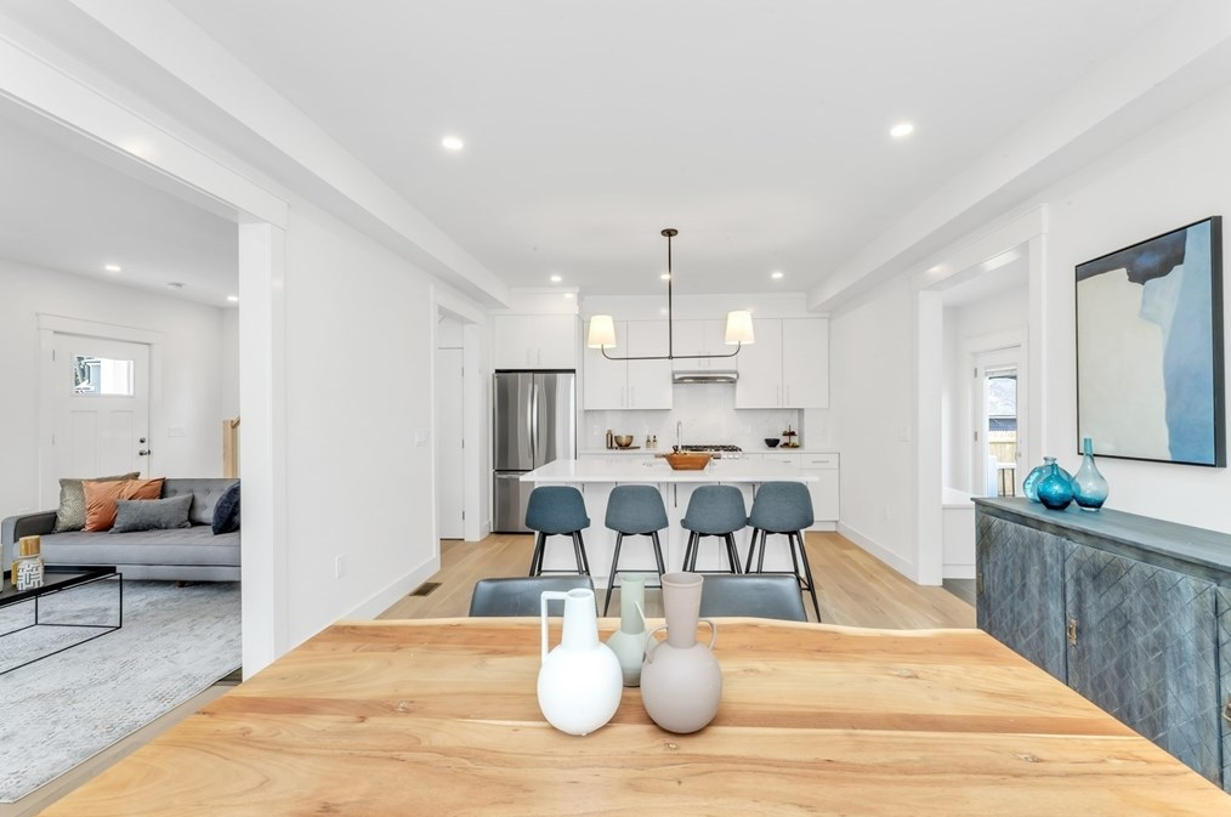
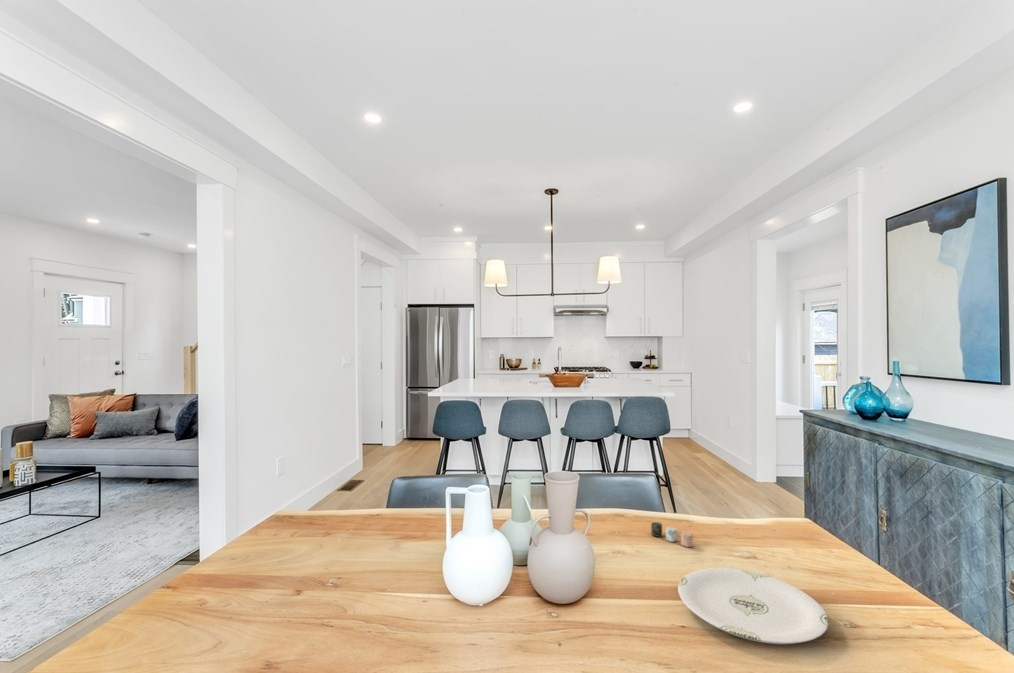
+ candle (671, 534)
+ plate (748, 605)
